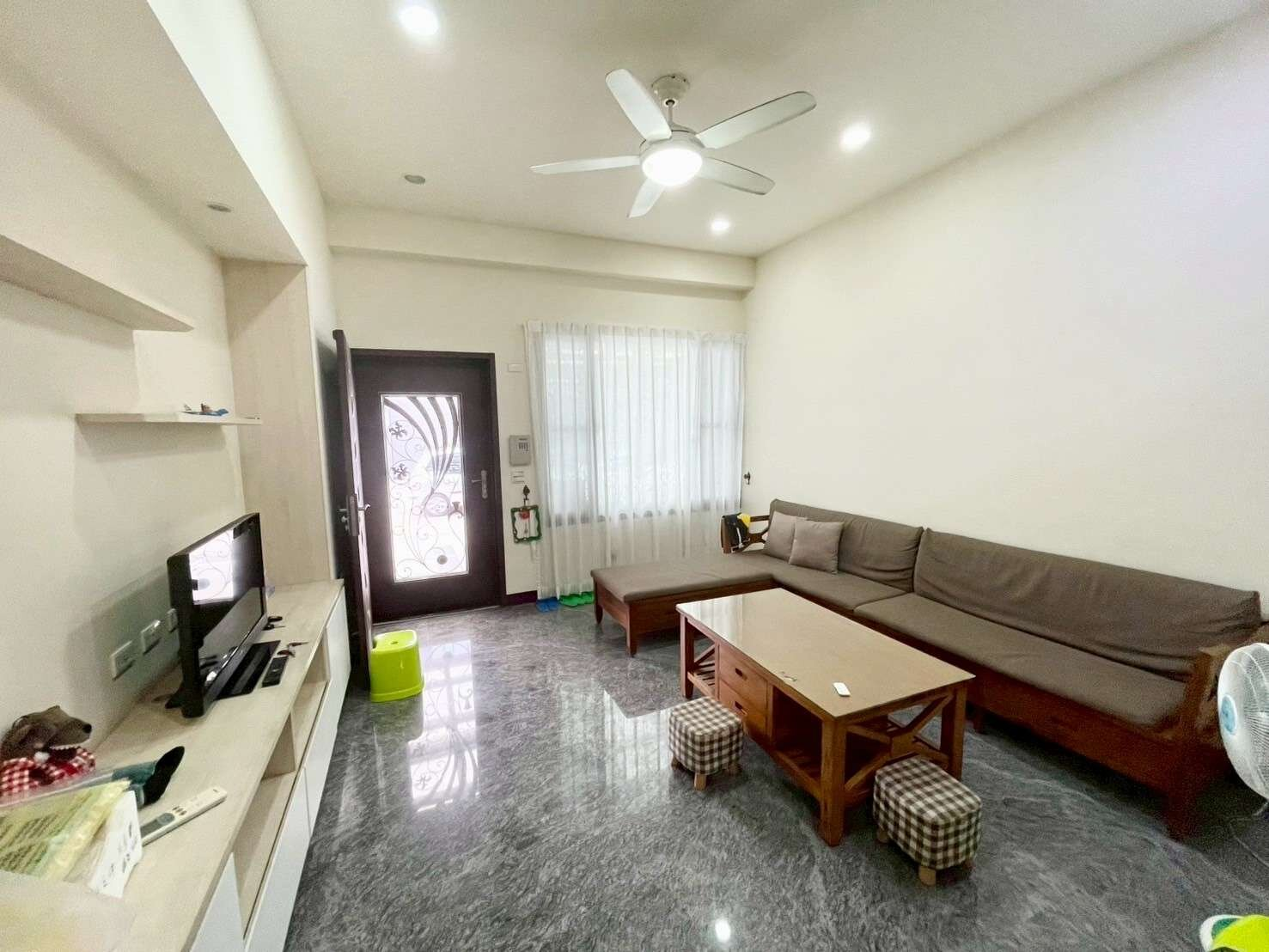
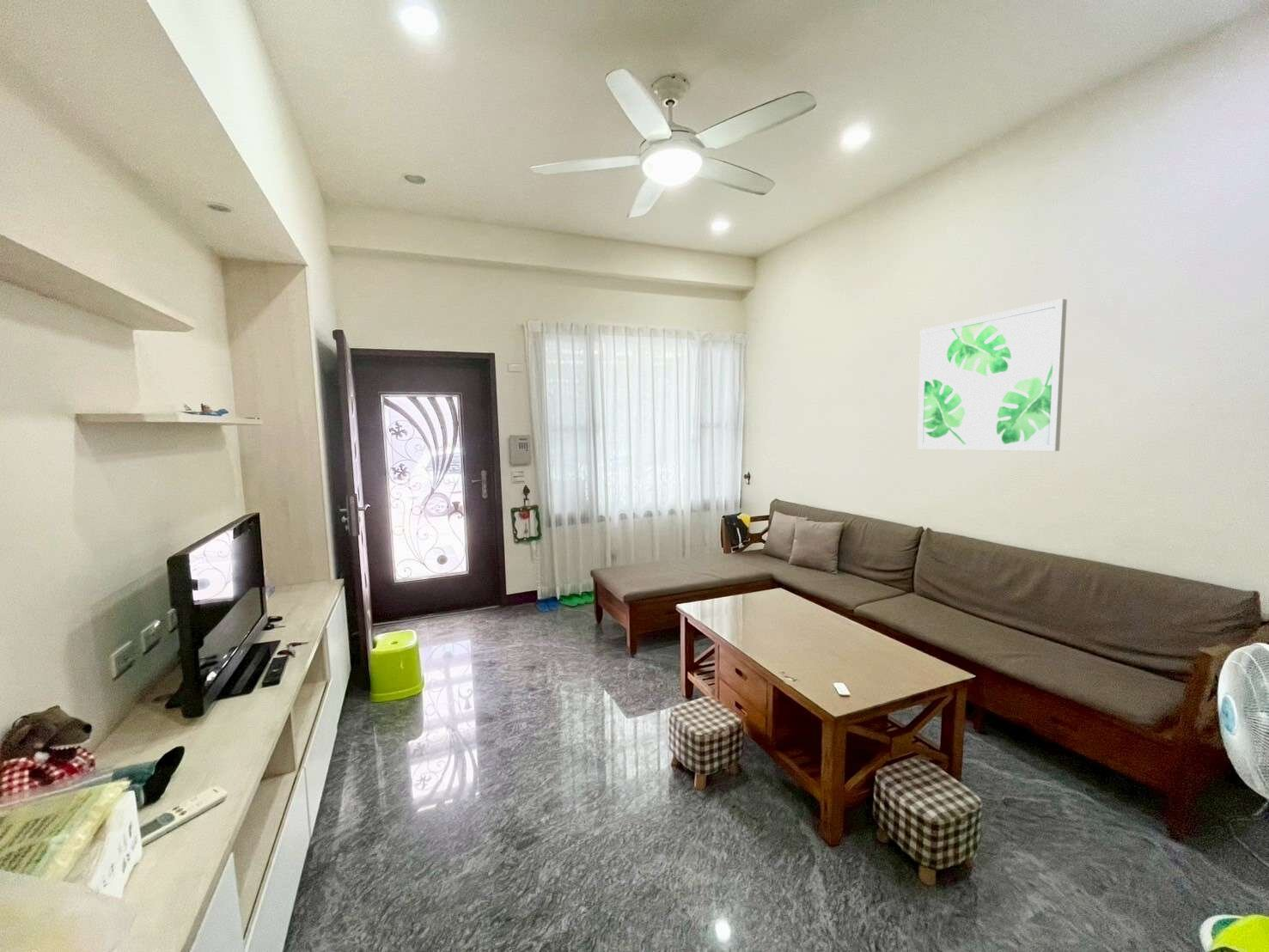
+ wall art (982, 383)
